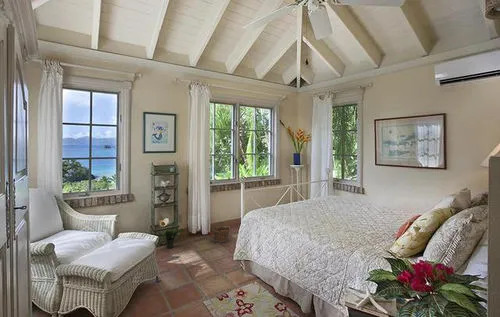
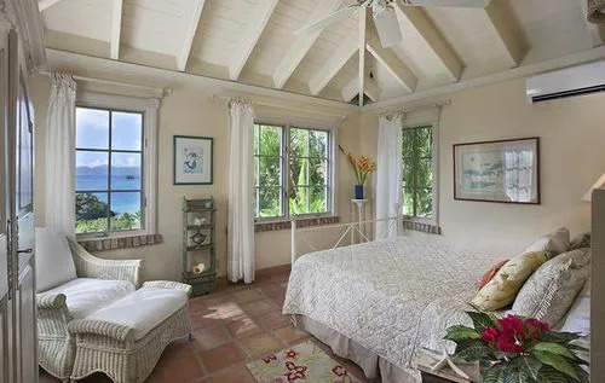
- potted plant (173, 235)
- clay pot (221, 231)
